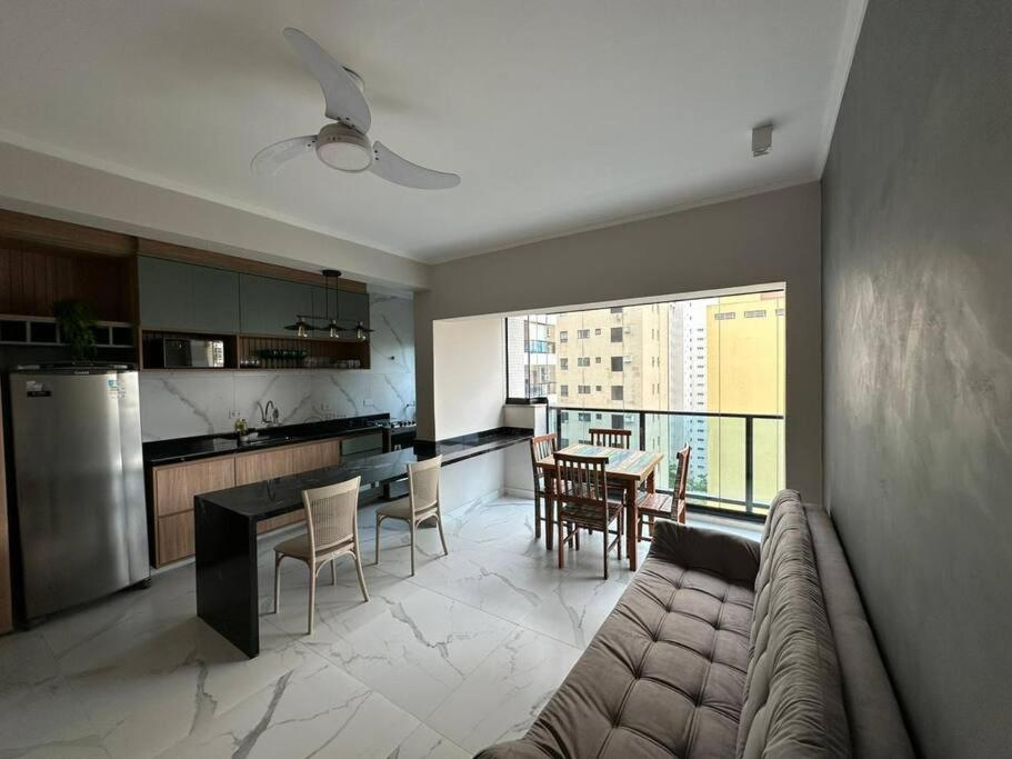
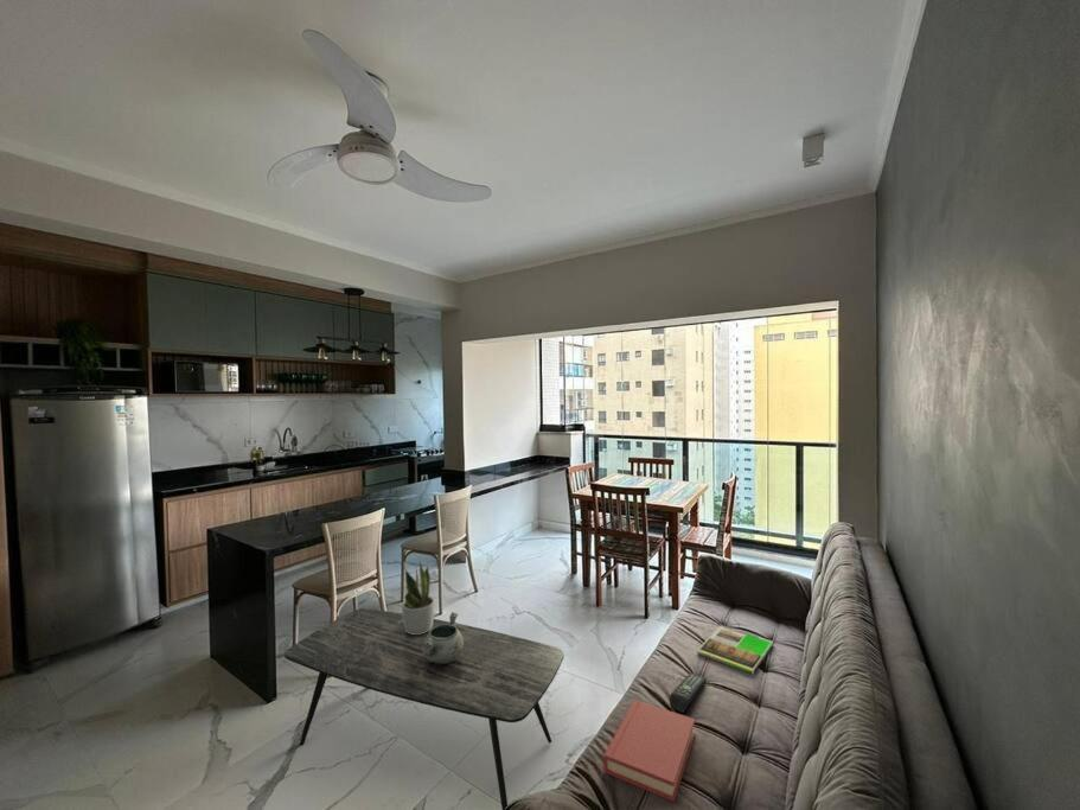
+ magazine (735, 648)
+ coffee table (423, 697)
+ hardback book (651, 744)
+ potted plant (418, 592)
+ remote control (688, 689)
+ decorative bowl (442, 640)
